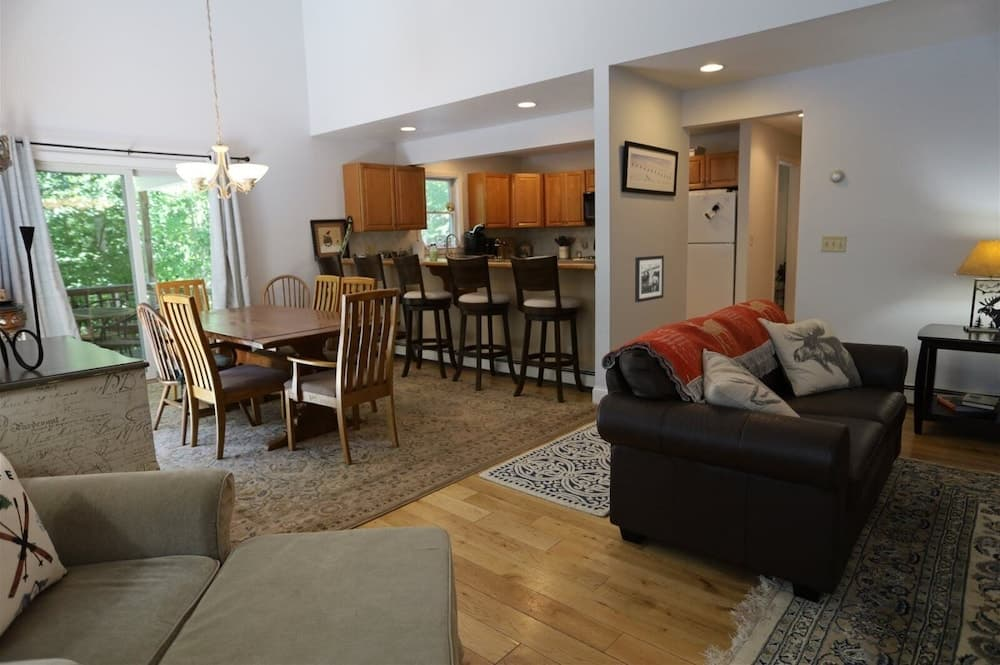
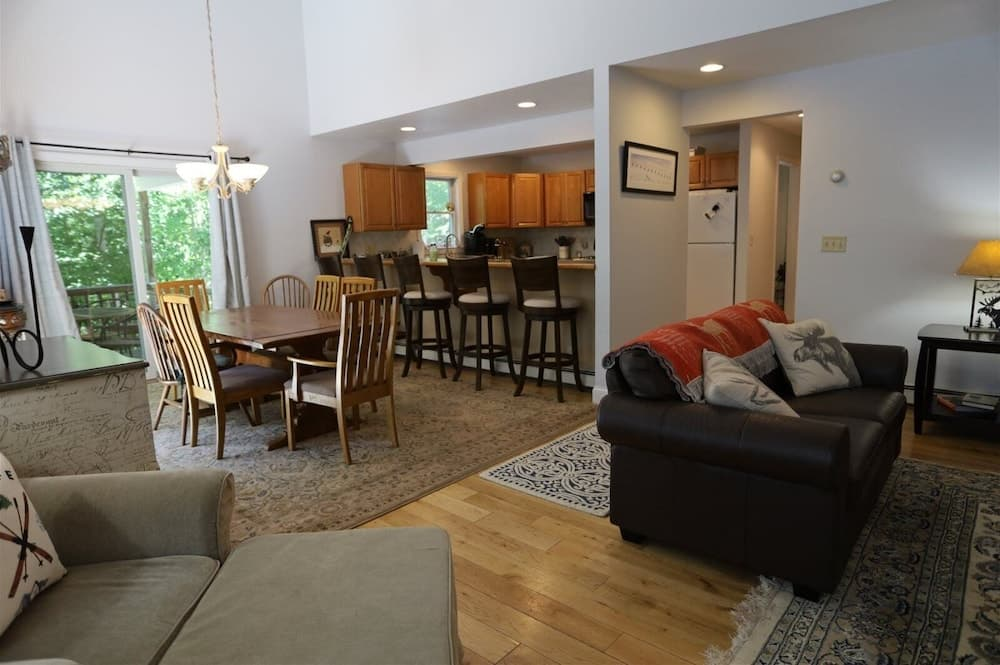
- picture frame (649, 278)
